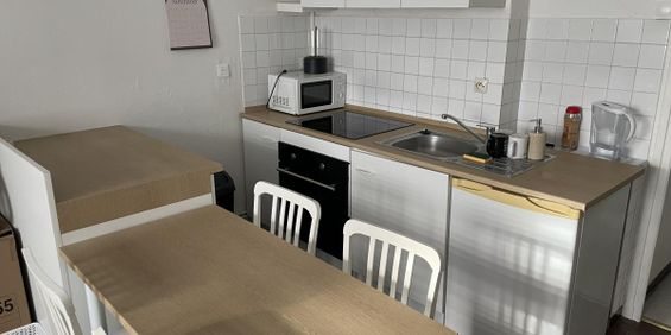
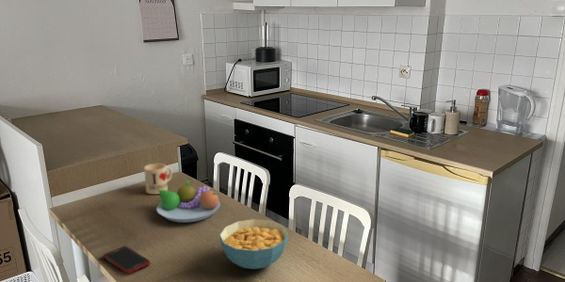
+ mug (159, 177)
+ cell phone (126, 259)
+ cereal bowl (254, 248)
+ fruit bowl (186, 199)
